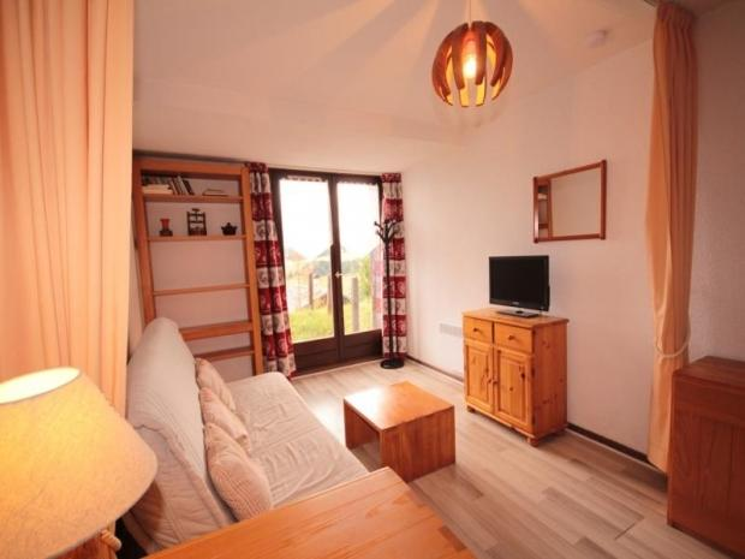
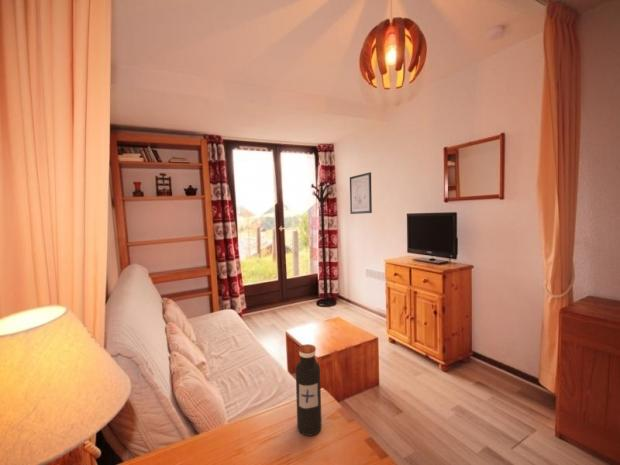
+ water bottle (308, 387)
+ wall art (360, 194)
